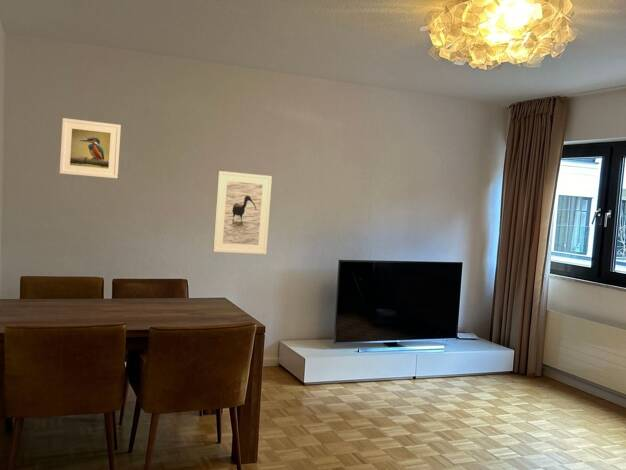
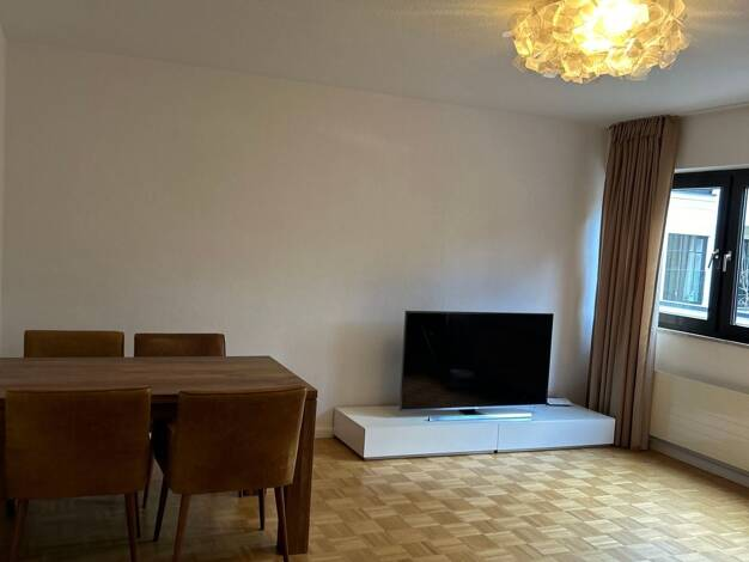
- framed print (90, 148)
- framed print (242, 213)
